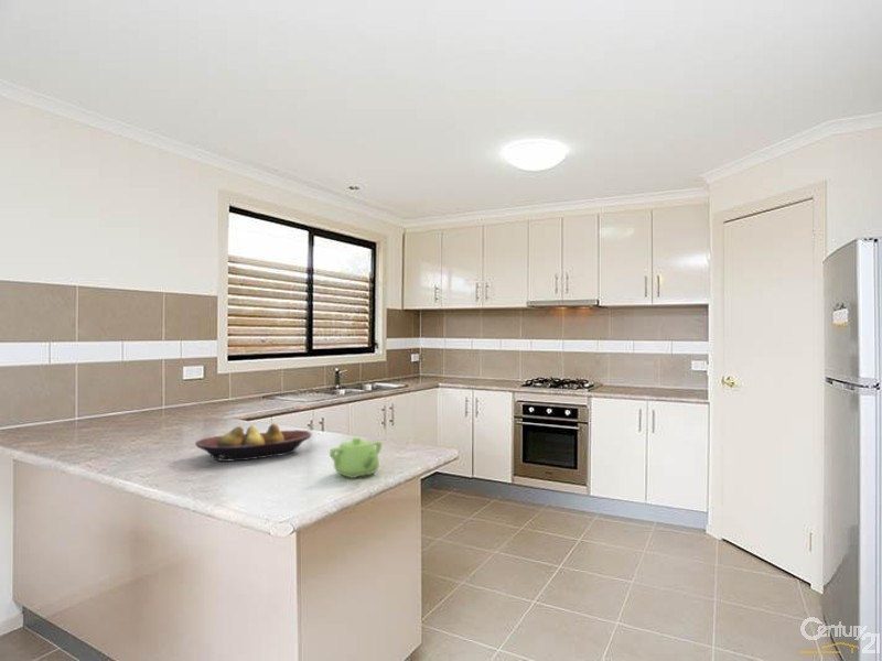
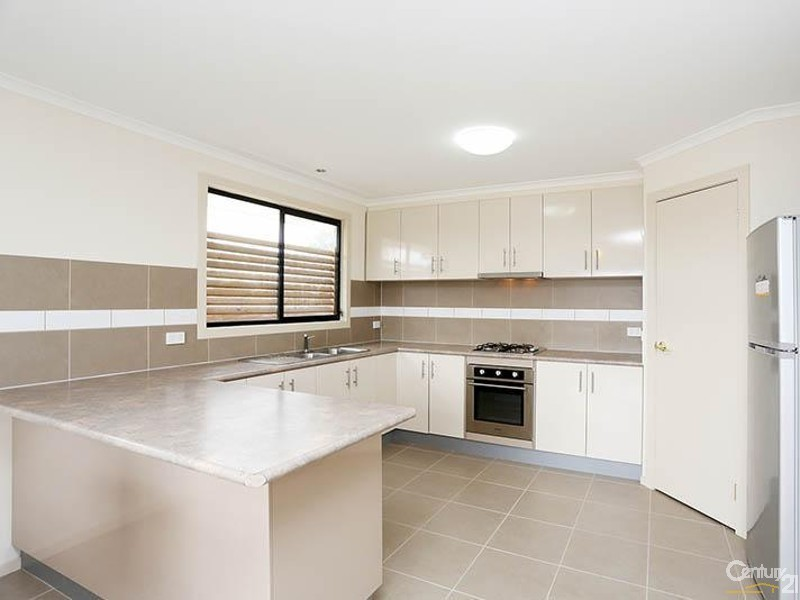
- teapot (359, 456)
- fruit bowl (256, 440)
